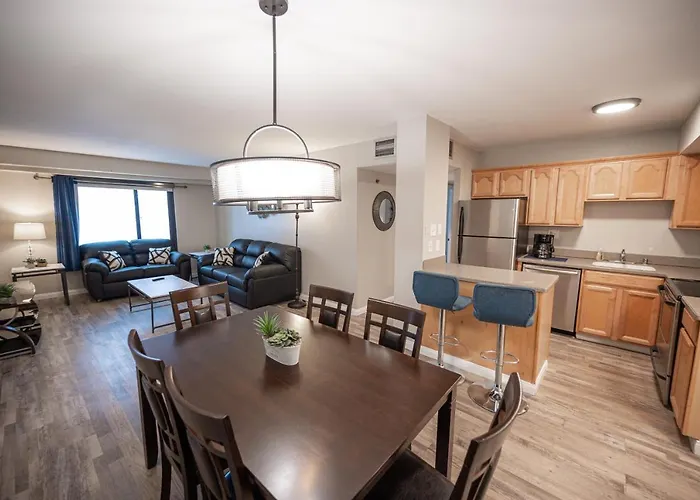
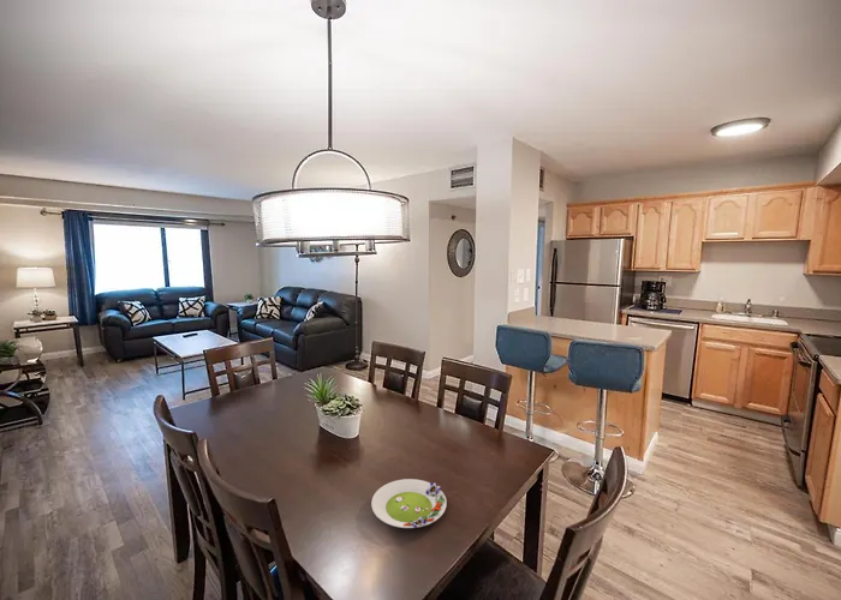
+ salad plate (408, 503)
